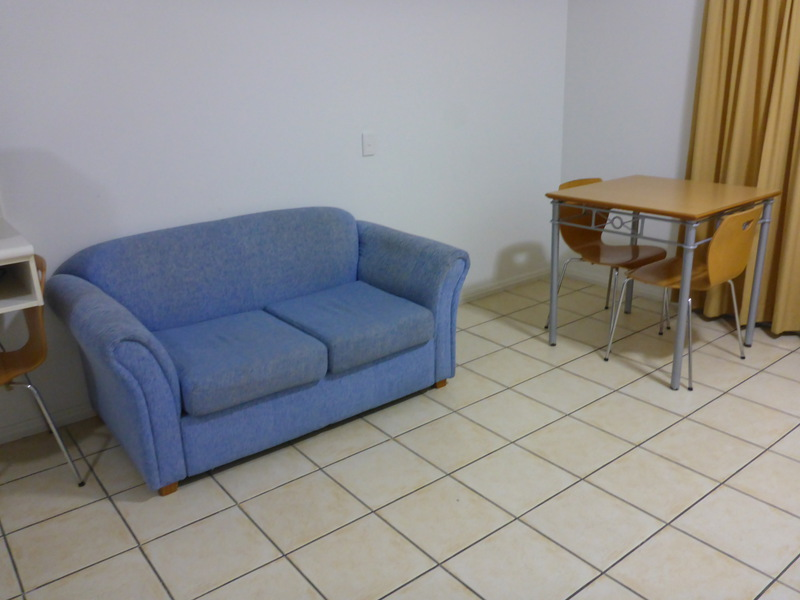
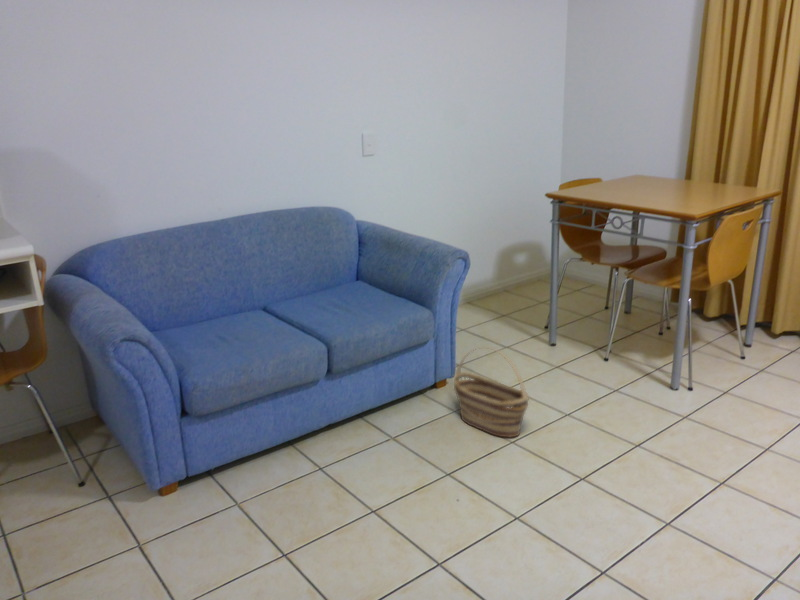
+ basket (490, 386)
